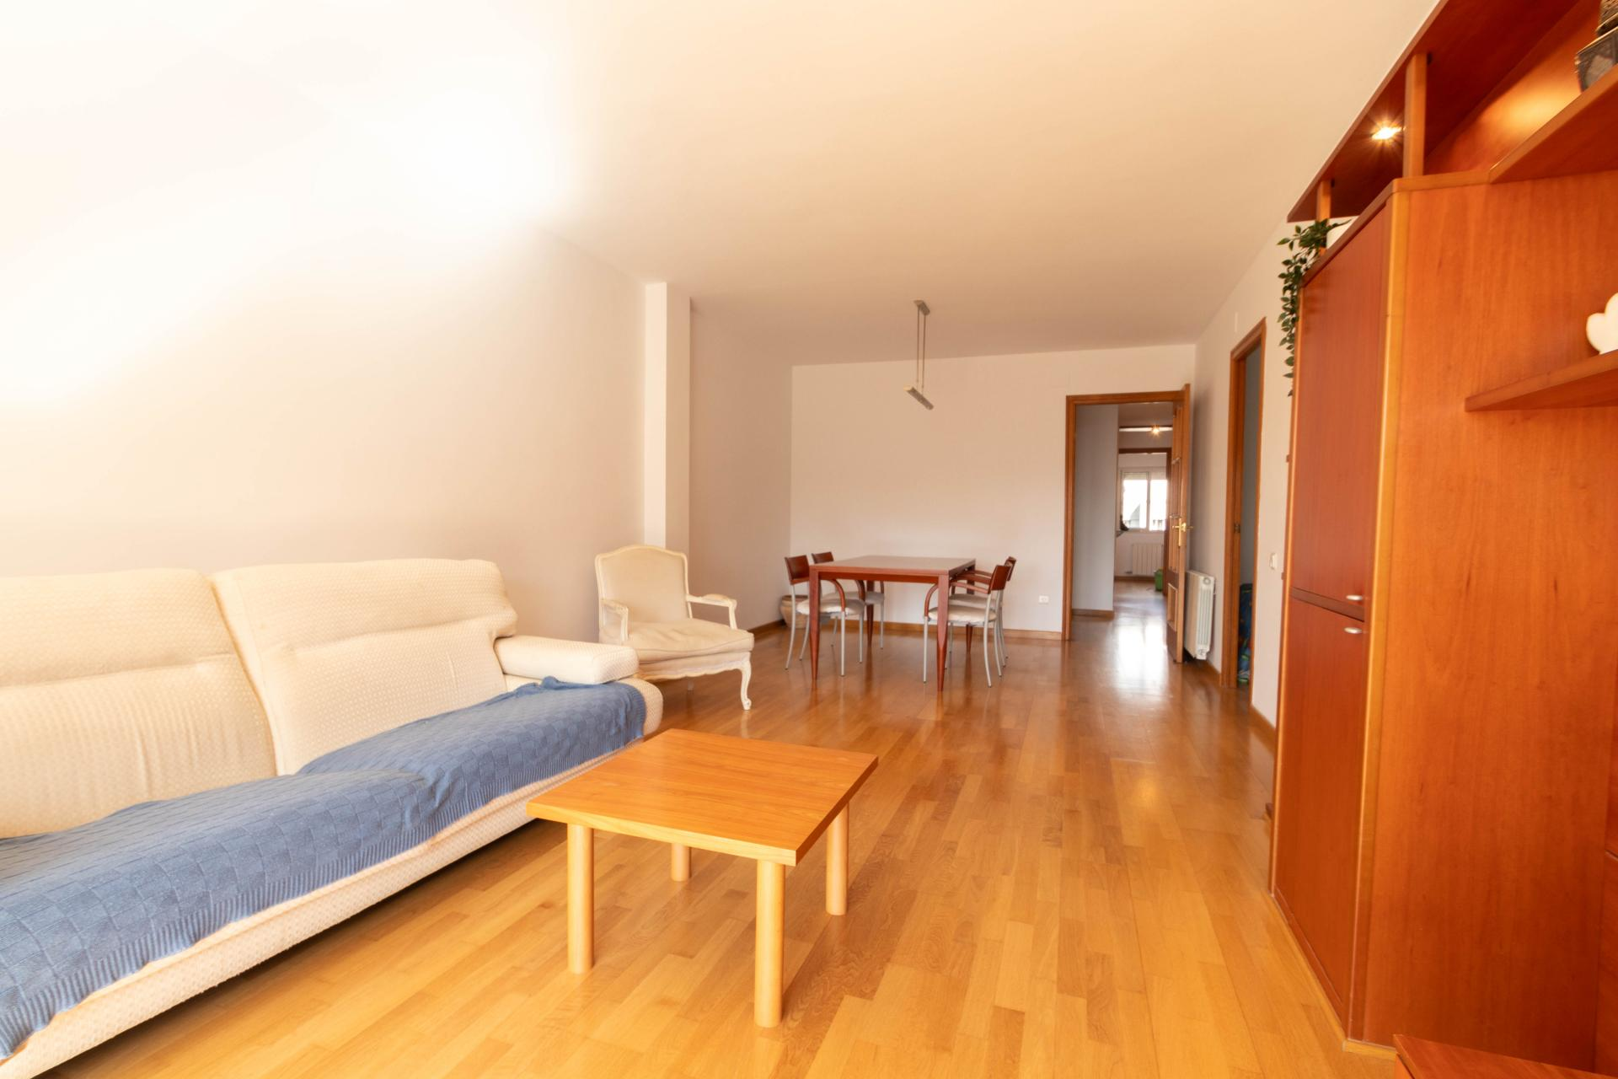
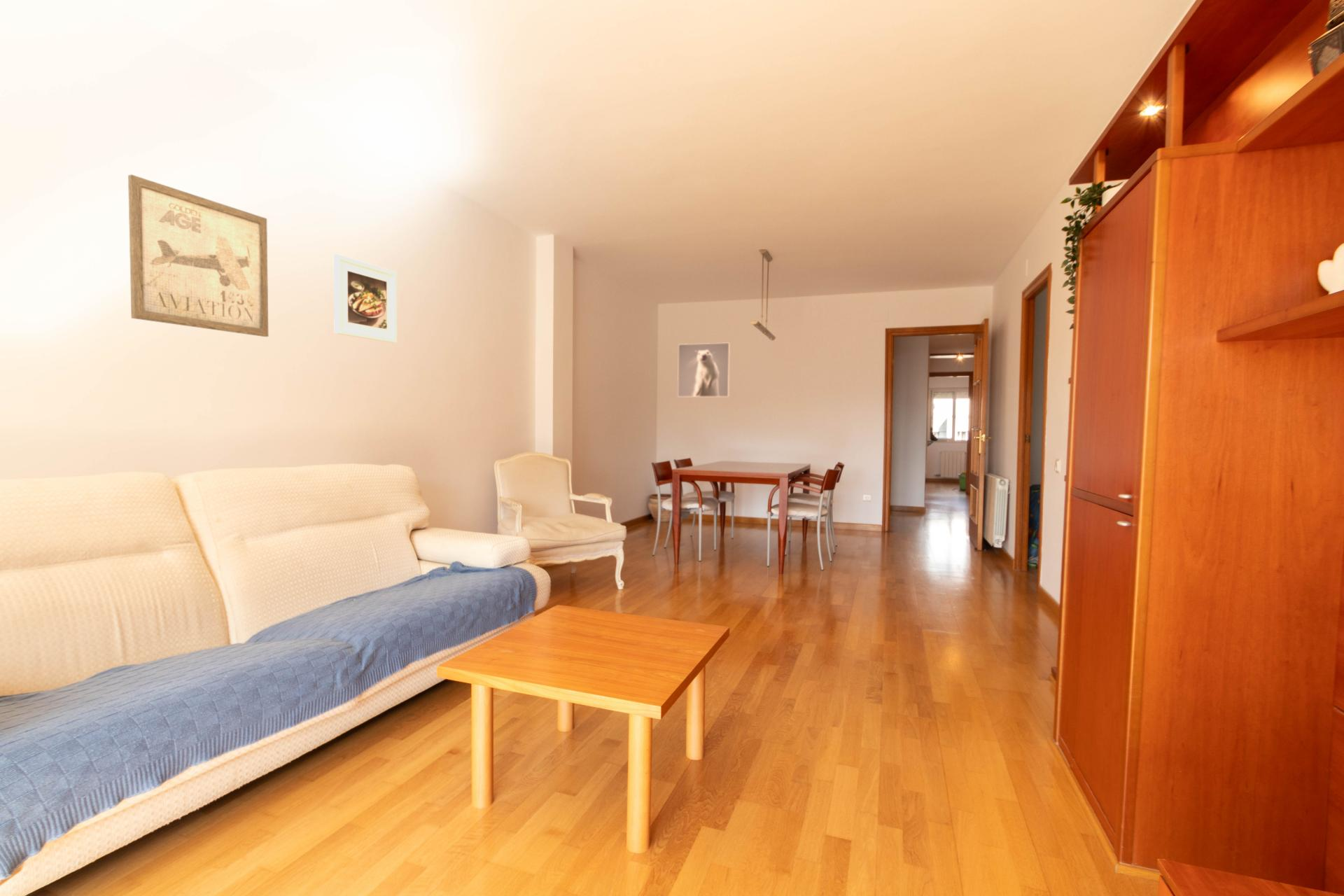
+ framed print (367, 301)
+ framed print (703, 370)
+ wall art (205, 264)
